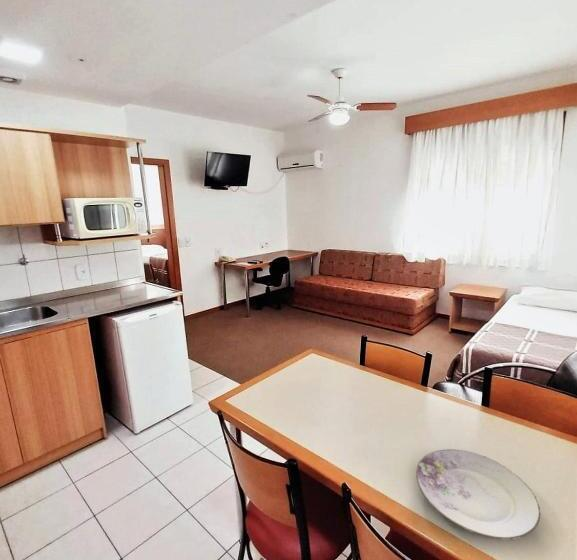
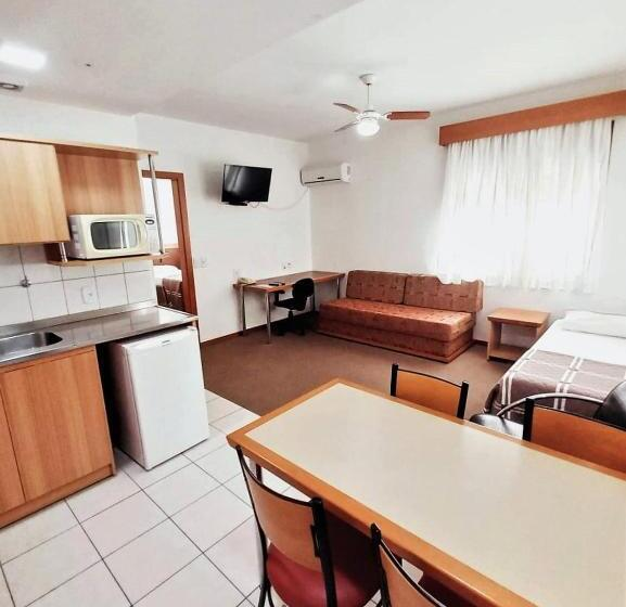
- plate (473, 491)
